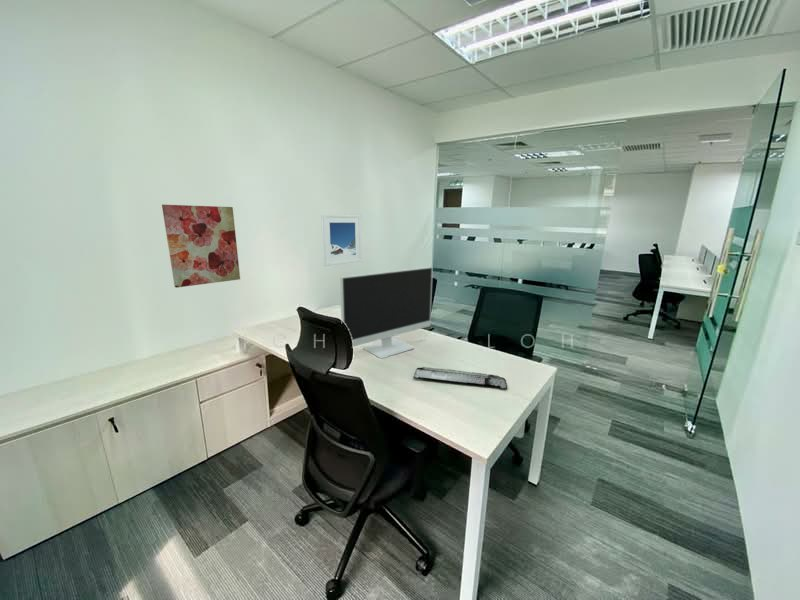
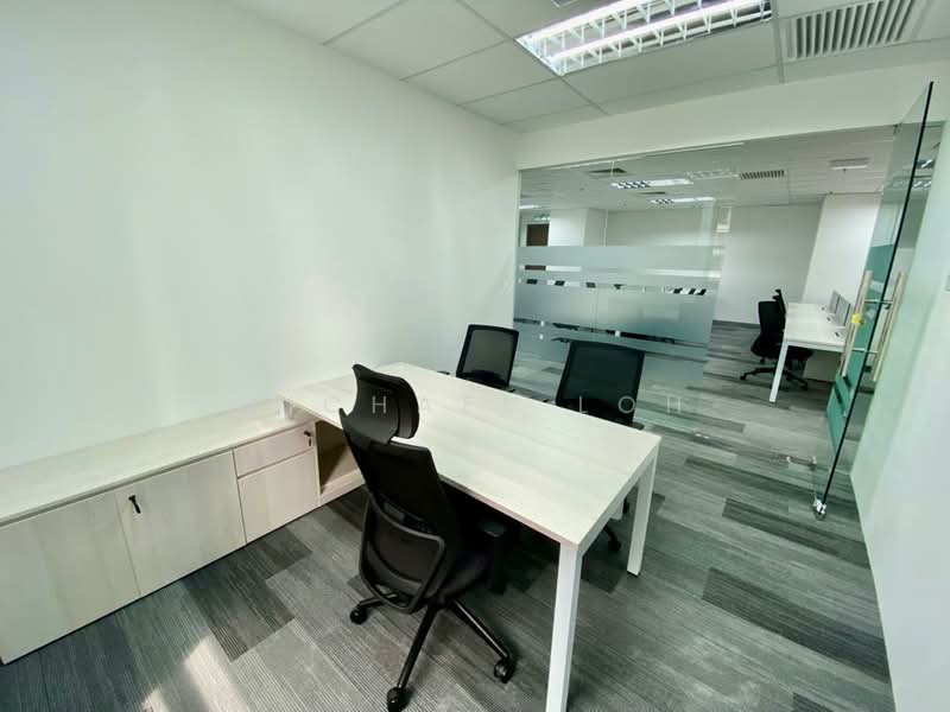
- wall art (204, 245)
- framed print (342, 239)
- computer monitor (388, 310)
- keyboard (459, 377)
